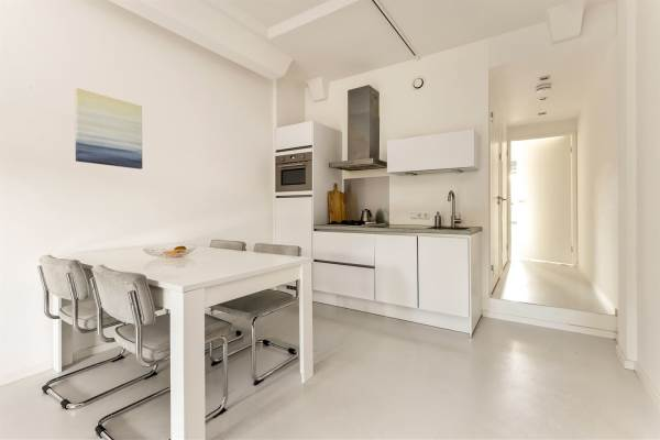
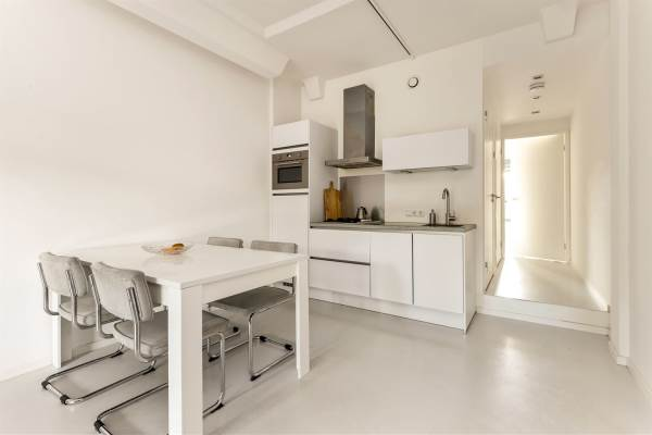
- wall art (110, 131)
